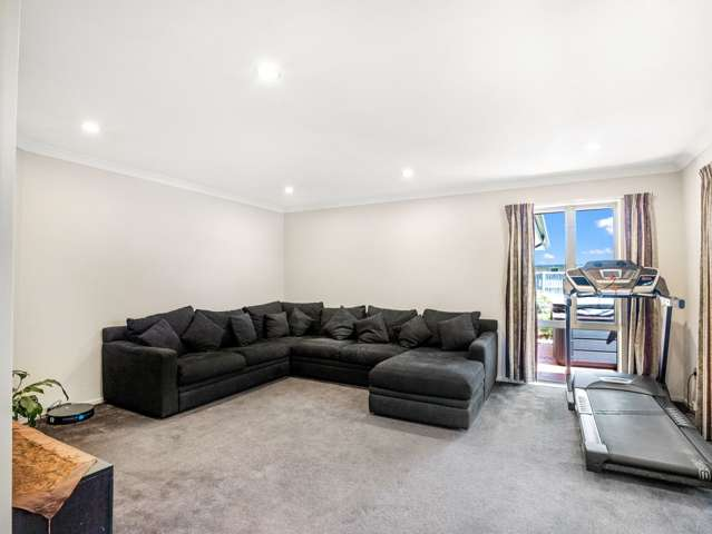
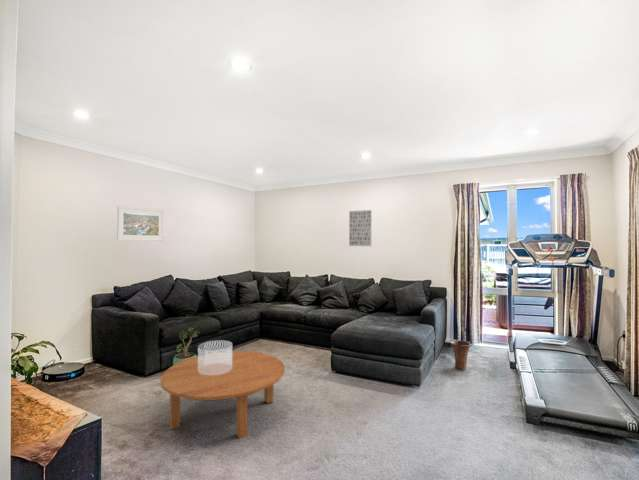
+ wall art (360, 228)
+ coffee table (225, 391)
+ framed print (141, 224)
+ decorative bowl (215, 356)
+ vase (460, 355)
+ potted plant (186, 349)
